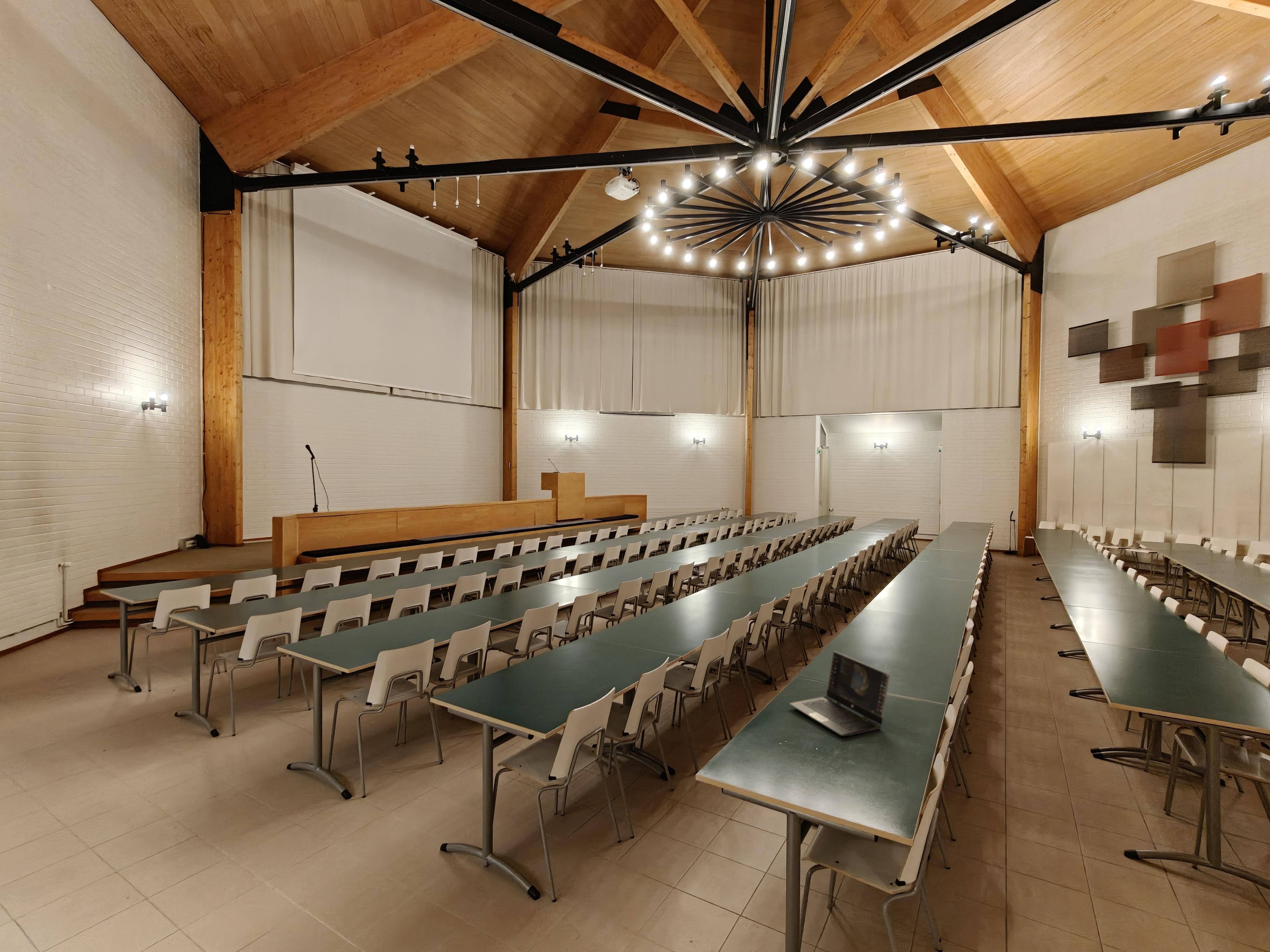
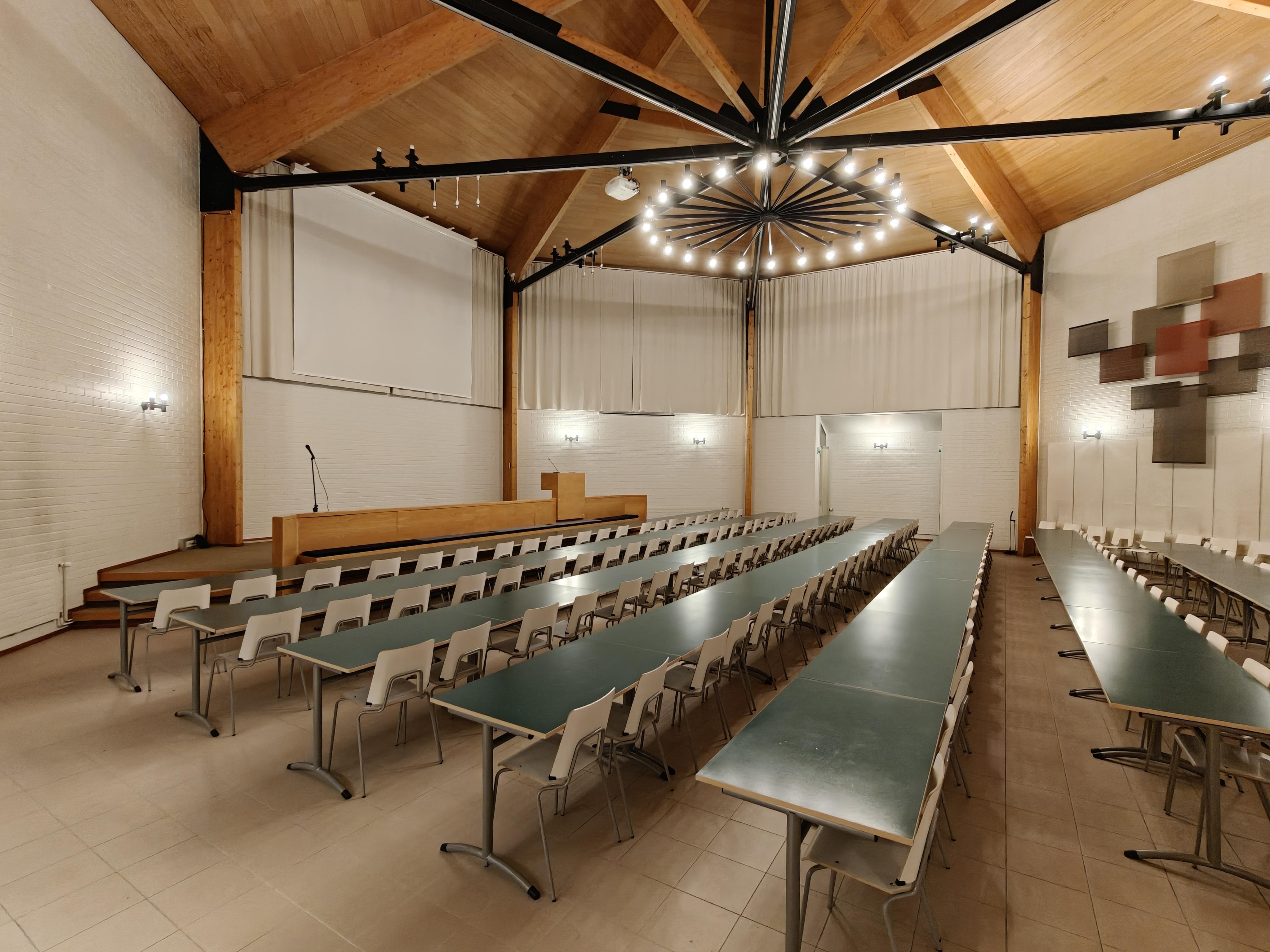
- laptop computer (837, 691)
